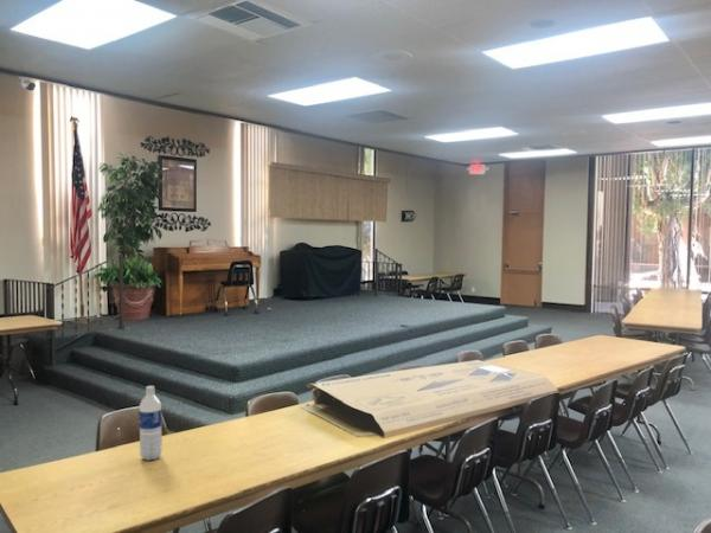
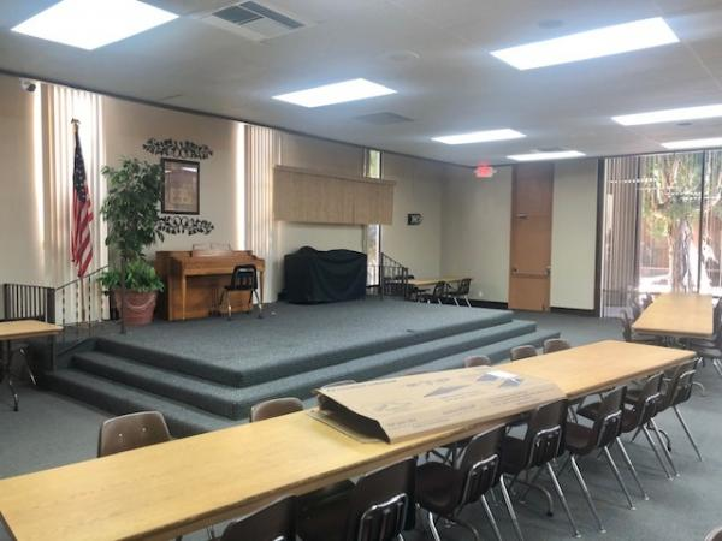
- water bottle (150, 422)
